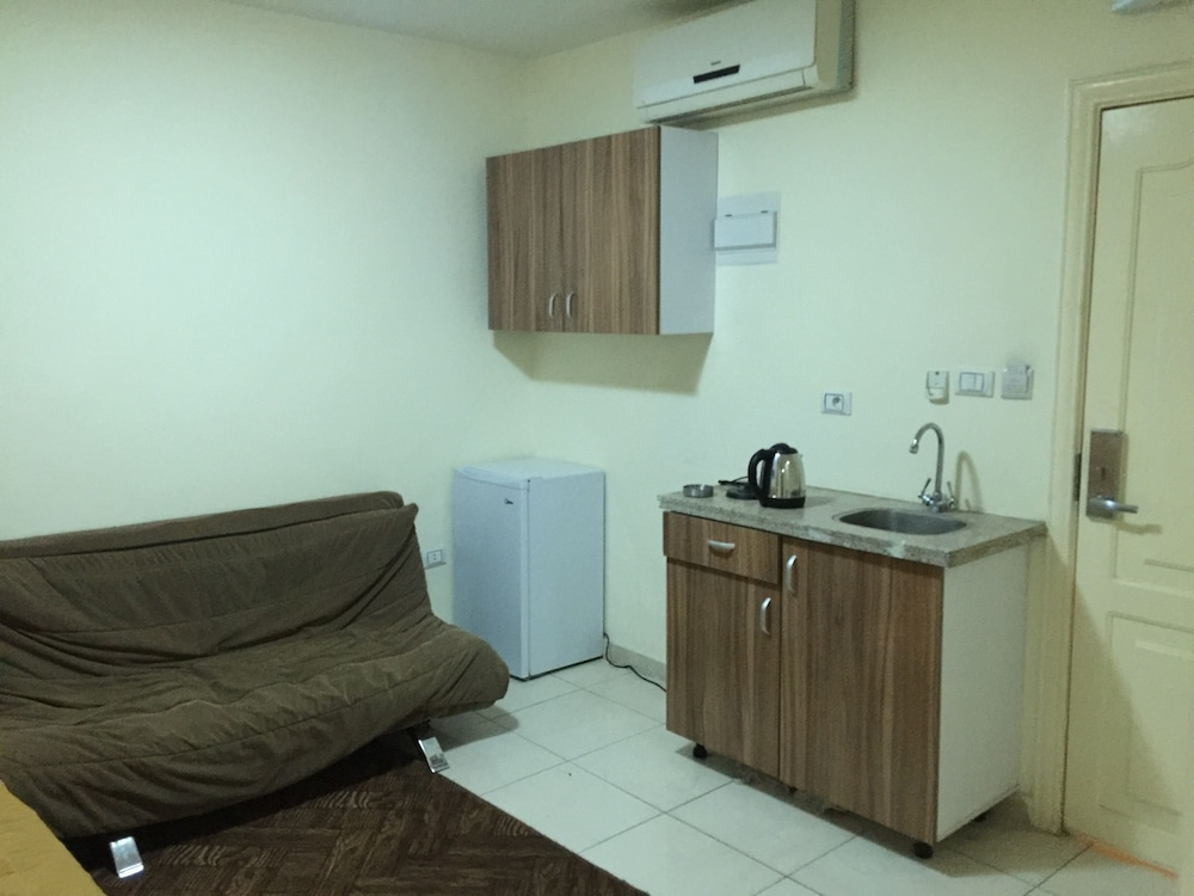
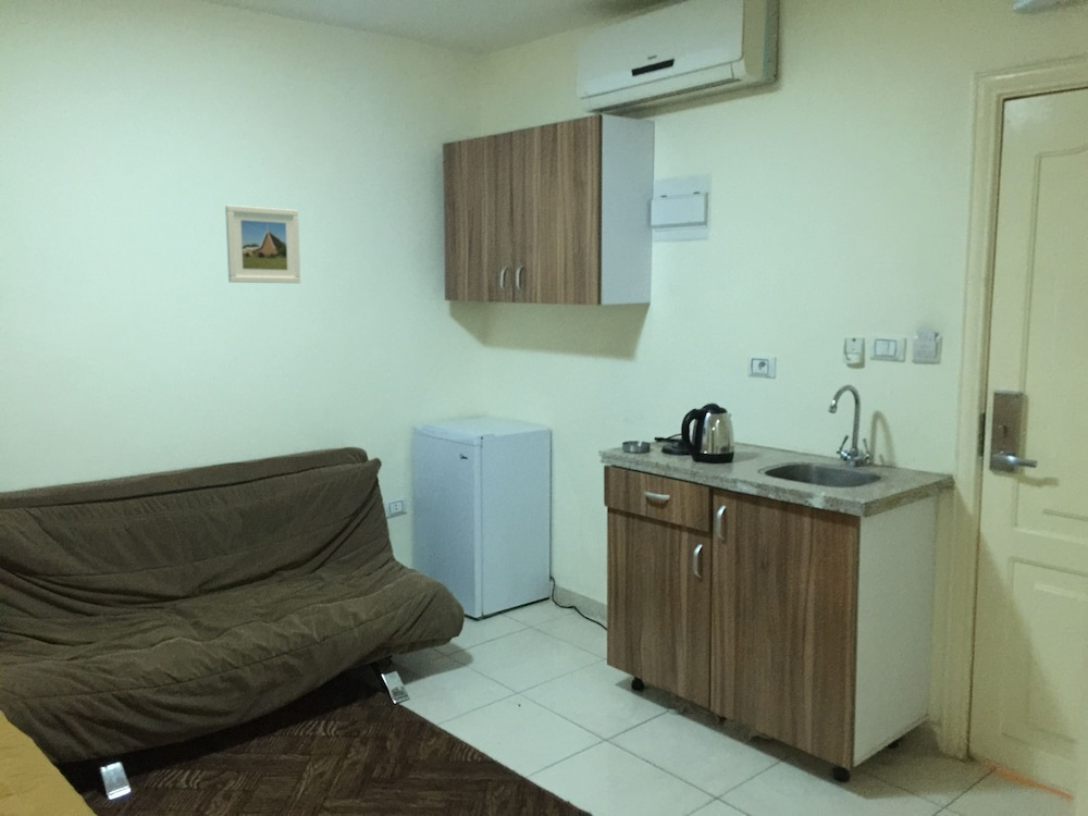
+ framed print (263, 245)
